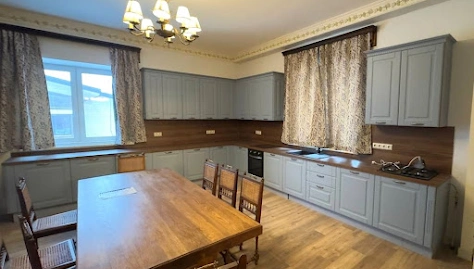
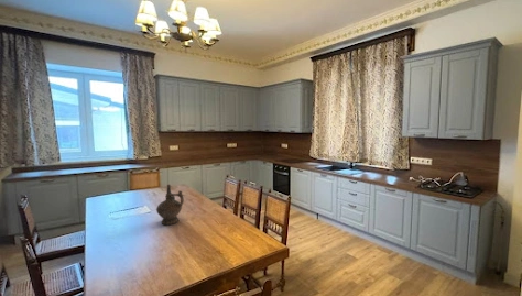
+ ceremonial vessel (171, 202)
